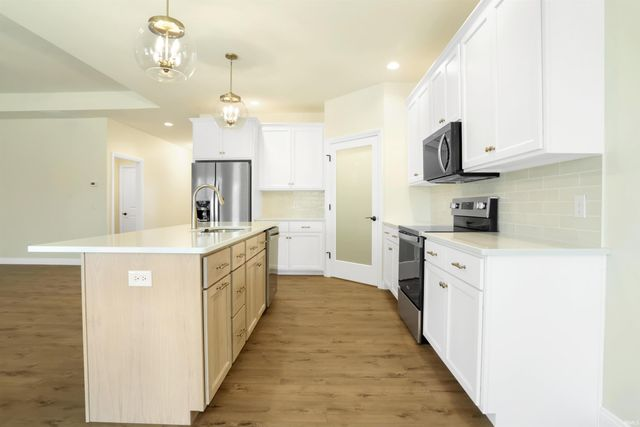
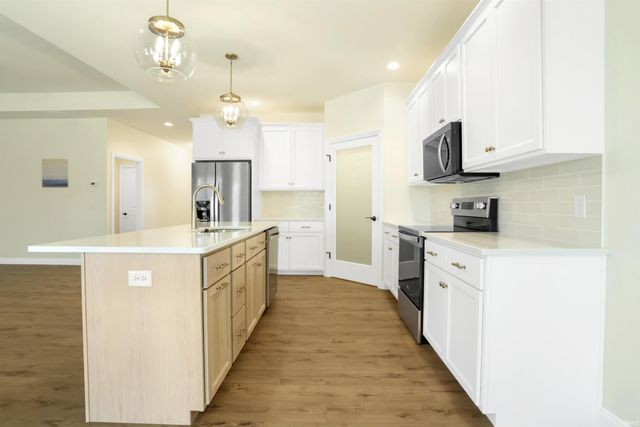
+ wall art (55, 173)
